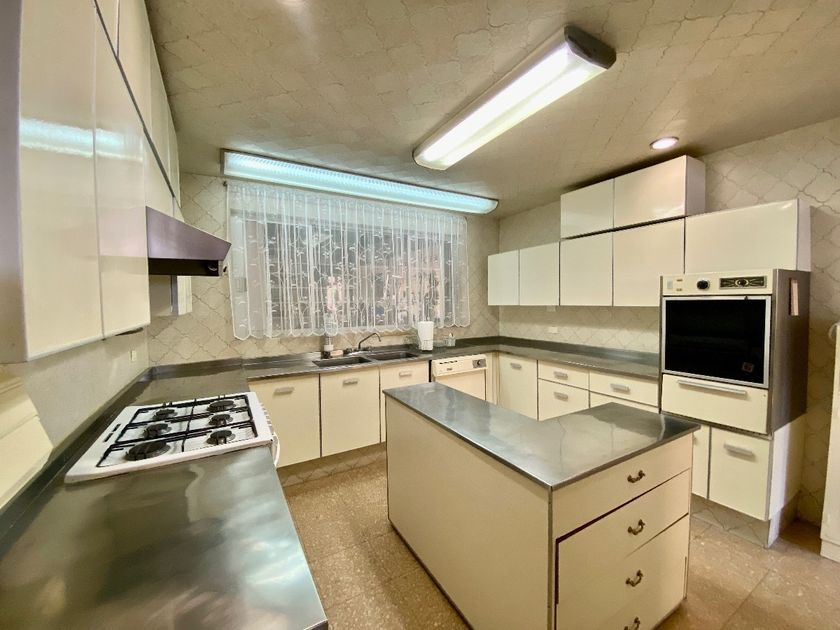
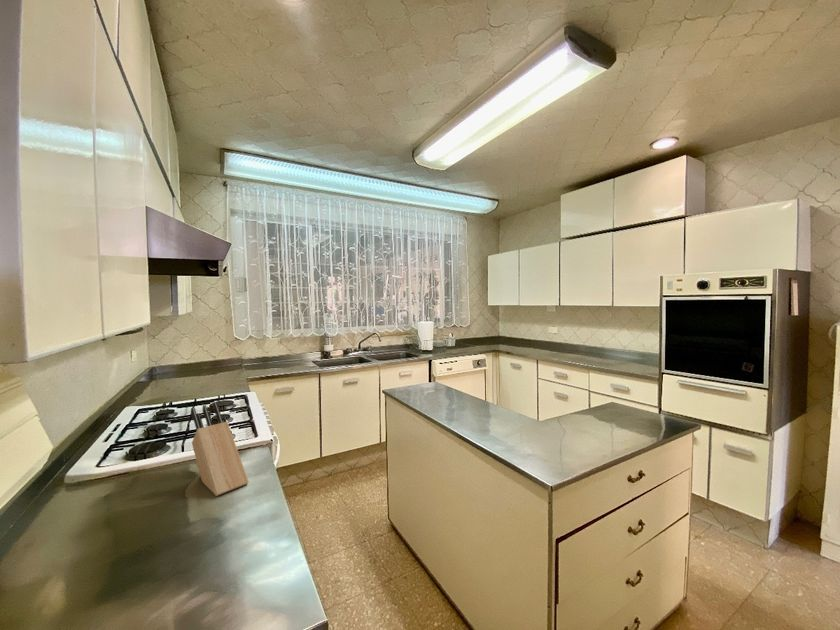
+ knife block (216, 443)
